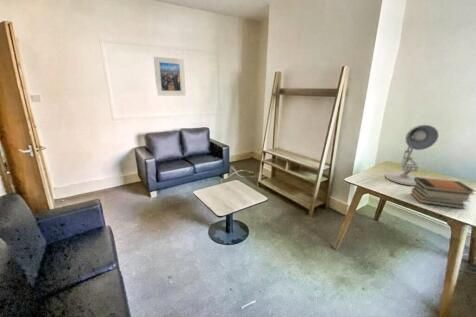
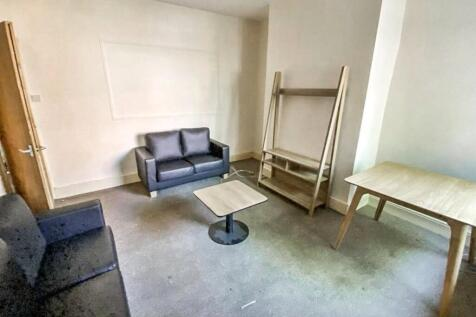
- book stack (440, 192)
- desk lamp (411, 152)
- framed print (170, 77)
